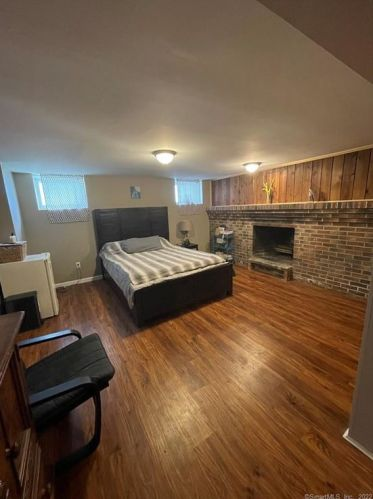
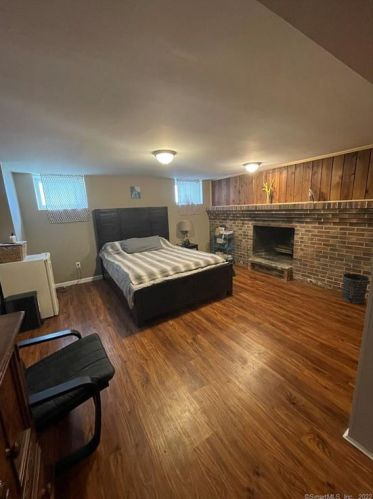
+ wastebasket (354, 288)
